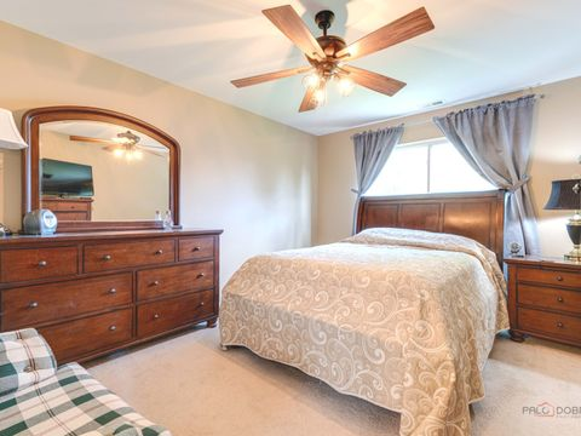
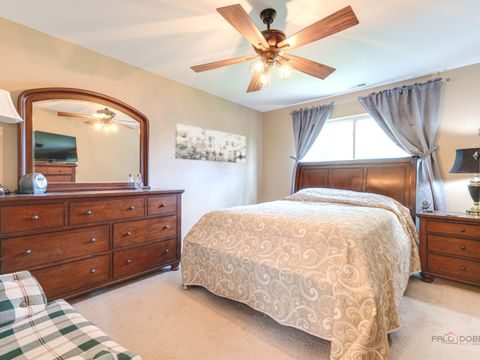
+ wall art (215, 146)
